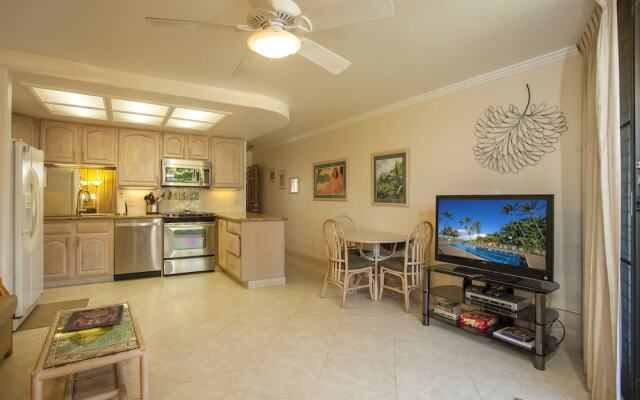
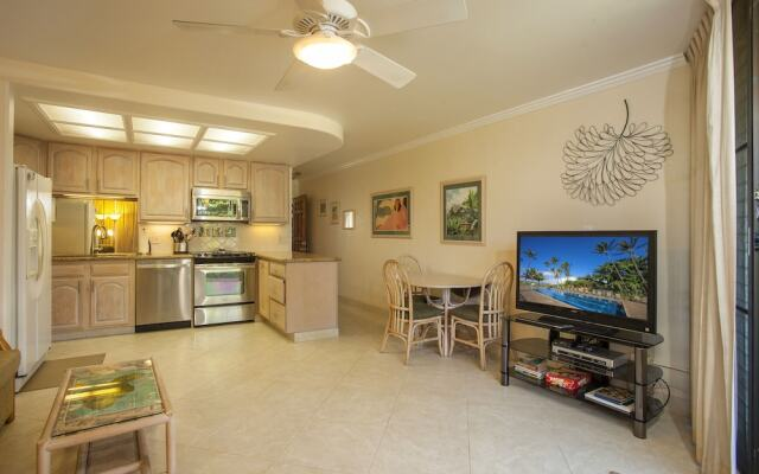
- board game (96, 316)
